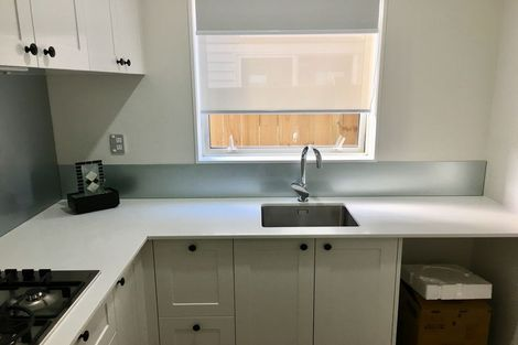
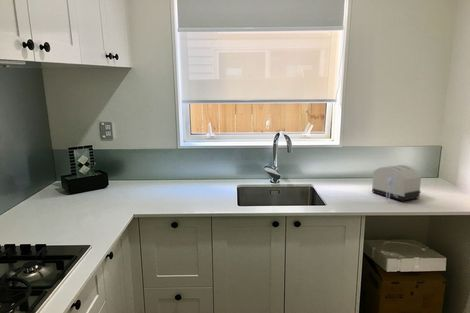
+ toaster (390, 182)
